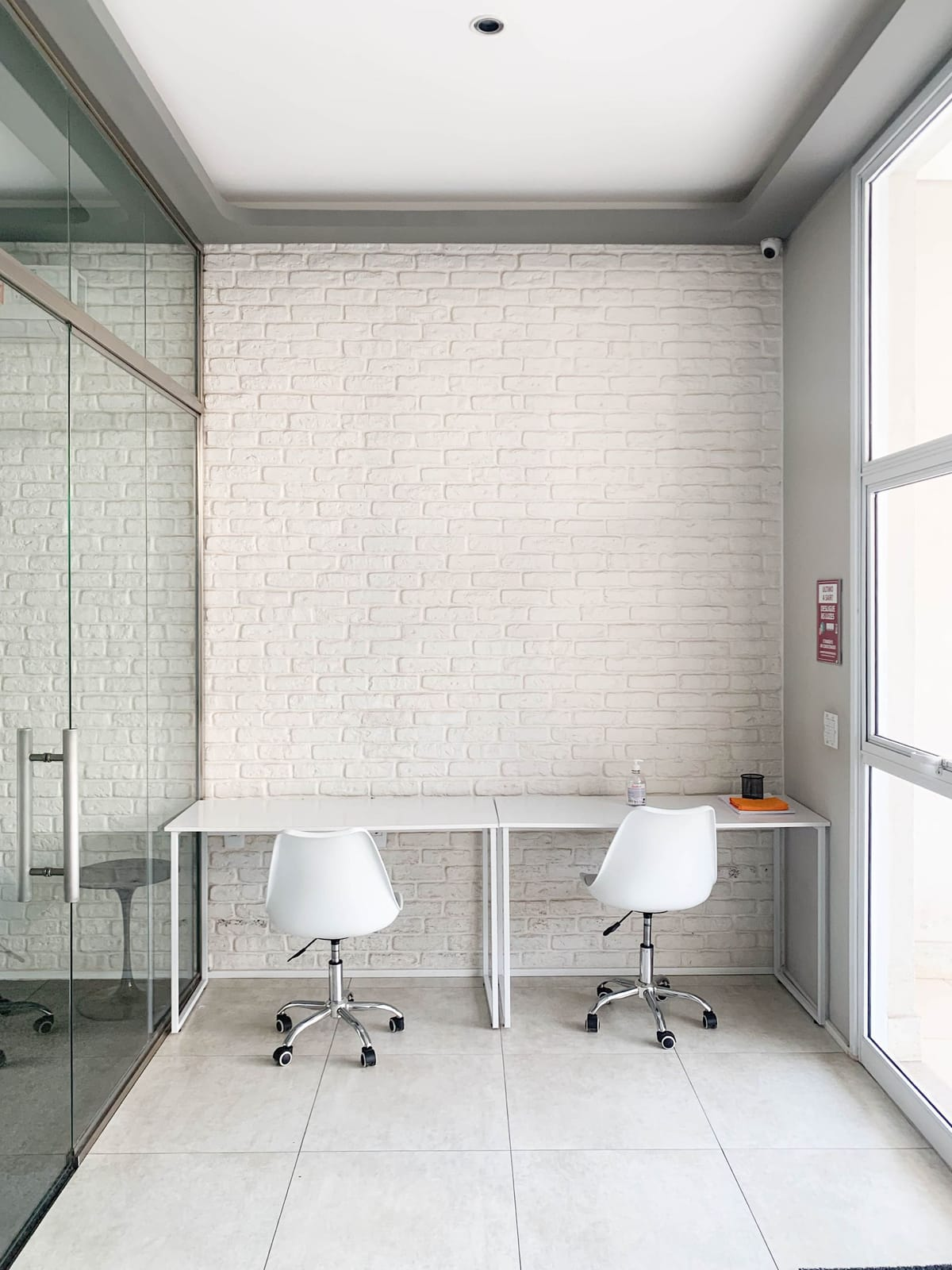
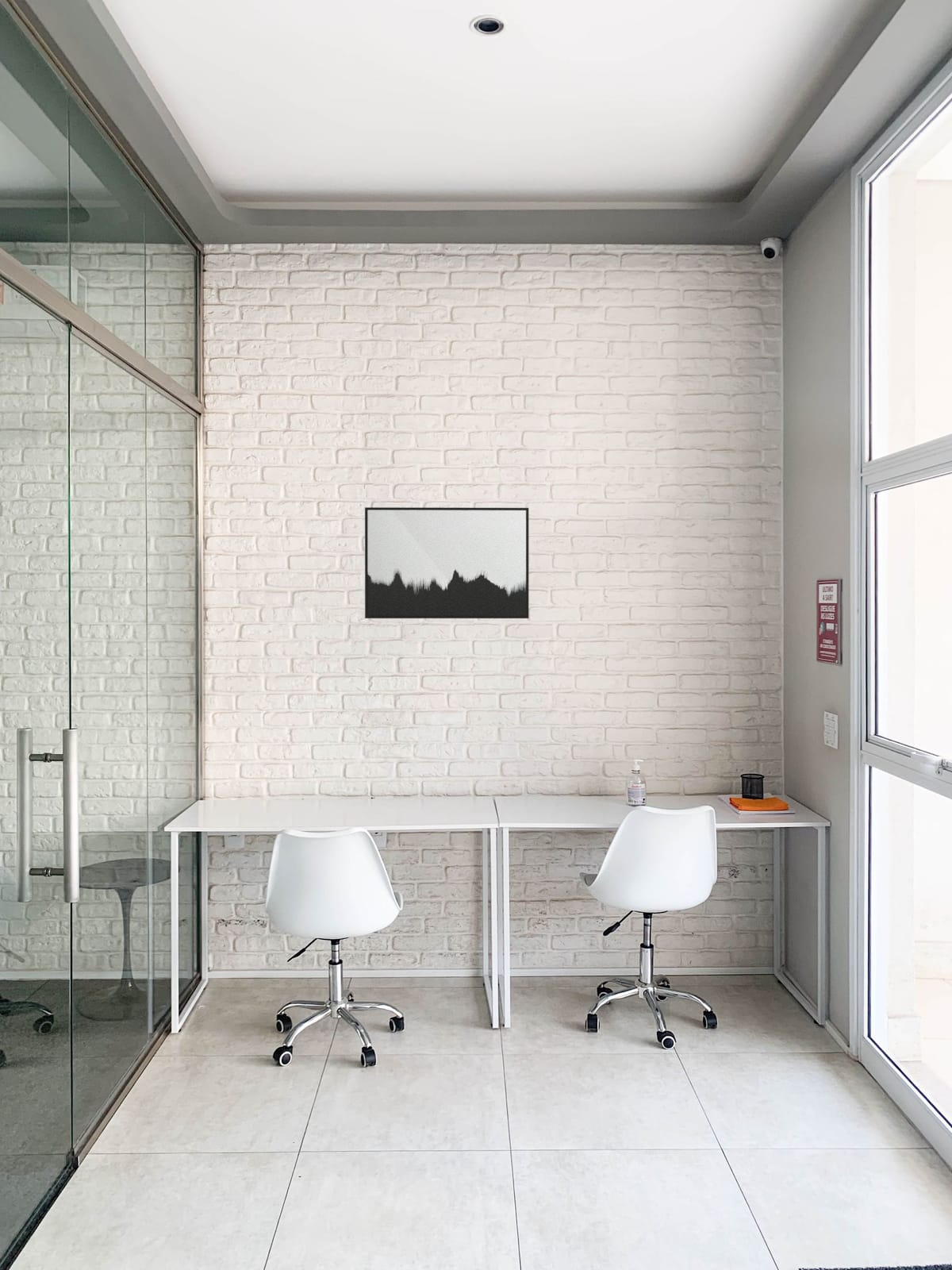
+ wall art (447, 563)
